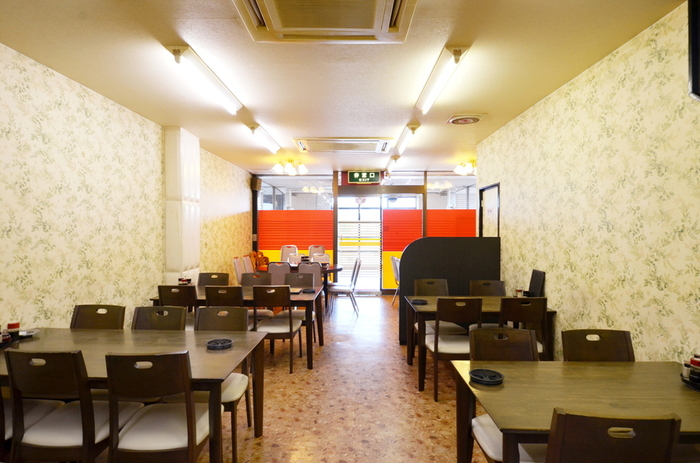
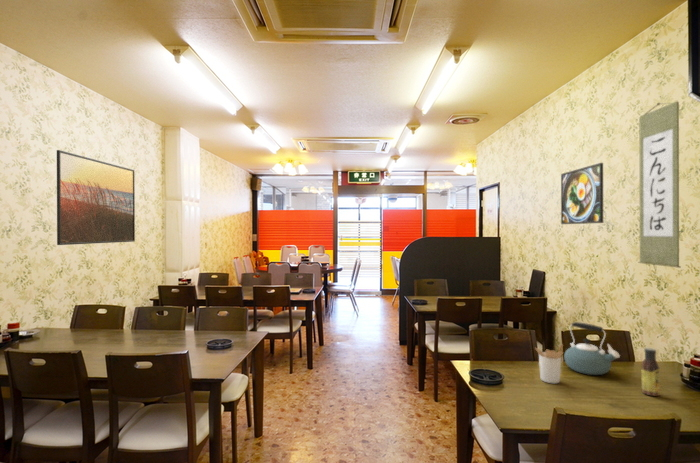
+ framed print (580, 196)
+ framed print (101, 202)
+ kettle (591, 347)
+ wall scroll (658, 184)
+ utensil holder (551, 363)
+ sauce bottle (650, 371)
